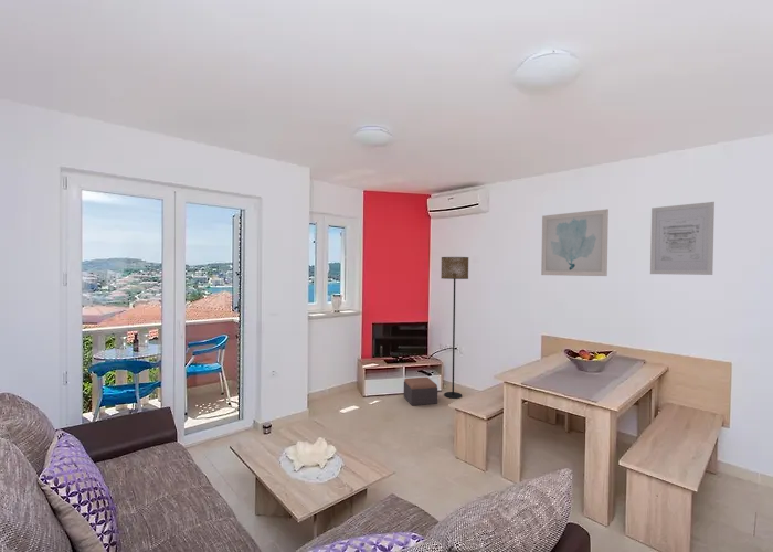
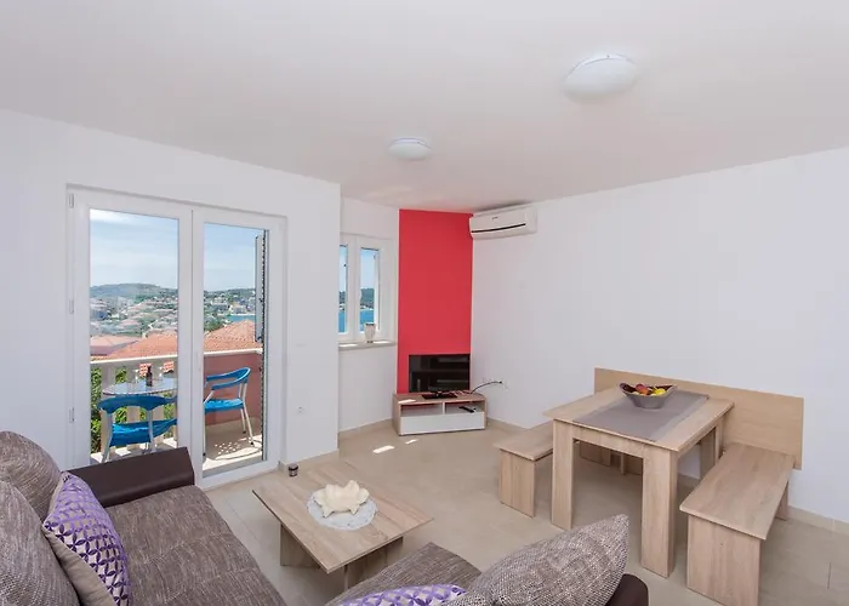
- footstool (420, 390)
- wall art (572, 244)
- wall art (680, 240)
- floor lamp (454, 326)
